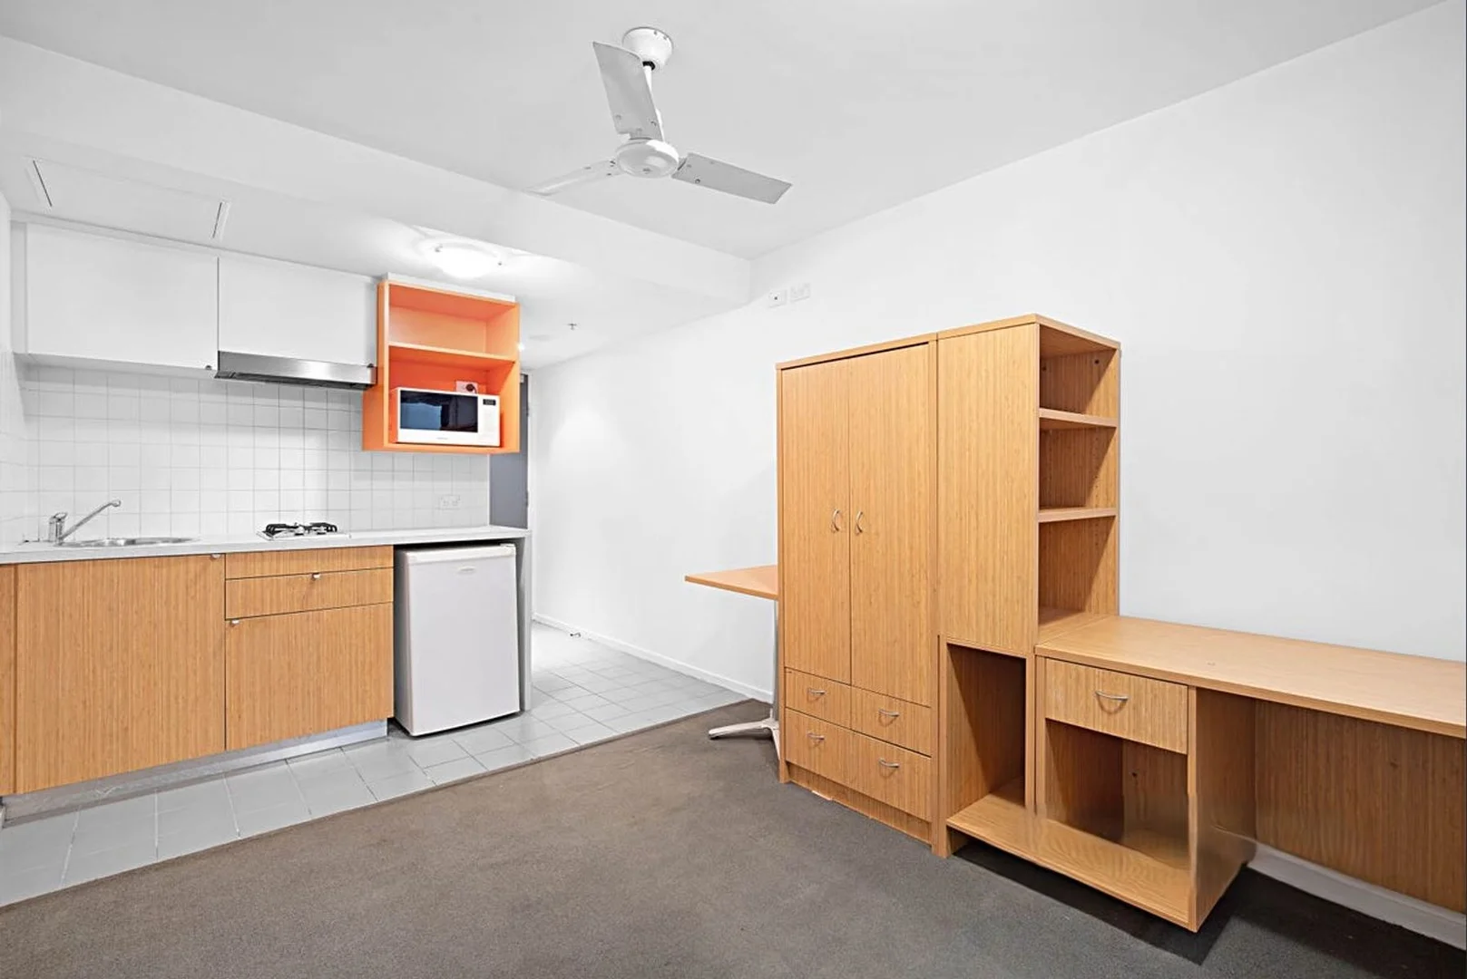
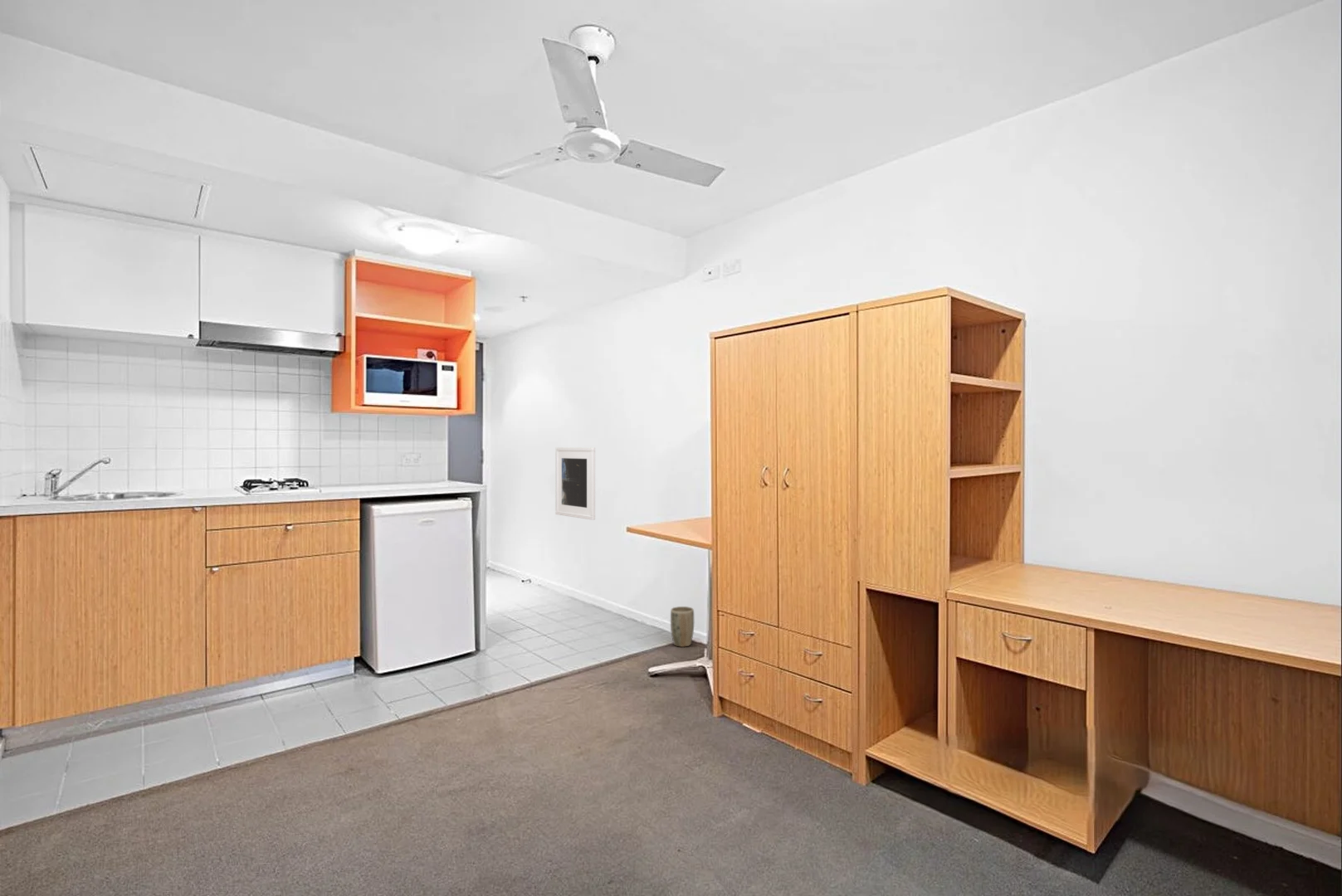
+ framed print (574, 482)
+ plant pot (682, 626)
